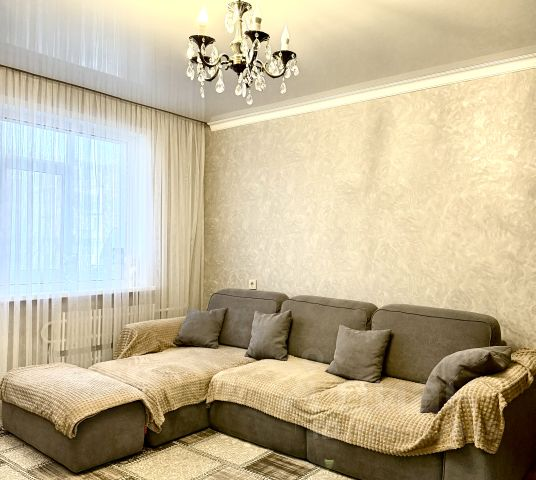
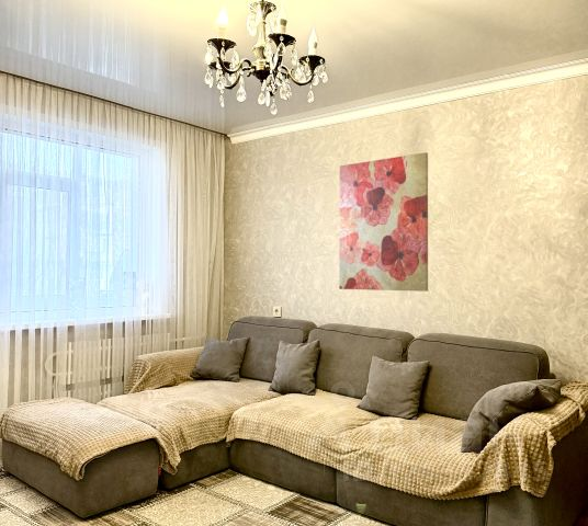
+ wall art (381, 225)
